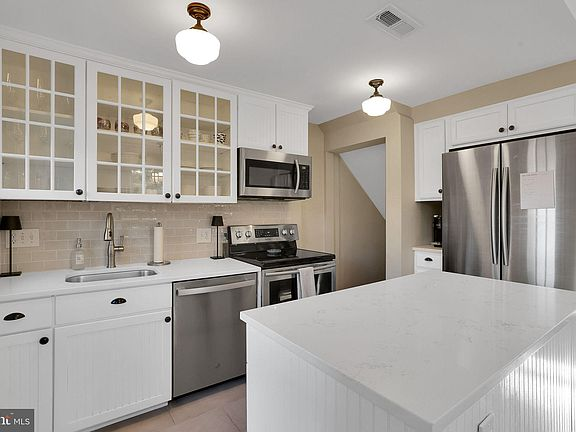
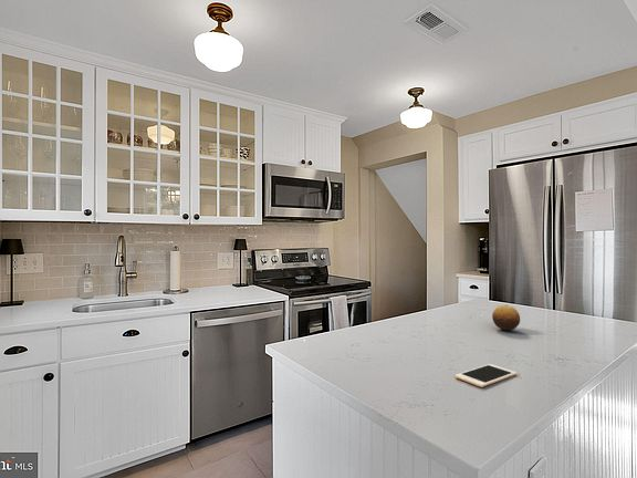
+ cell phone (485, 374)
+ fruit (505, 318)
